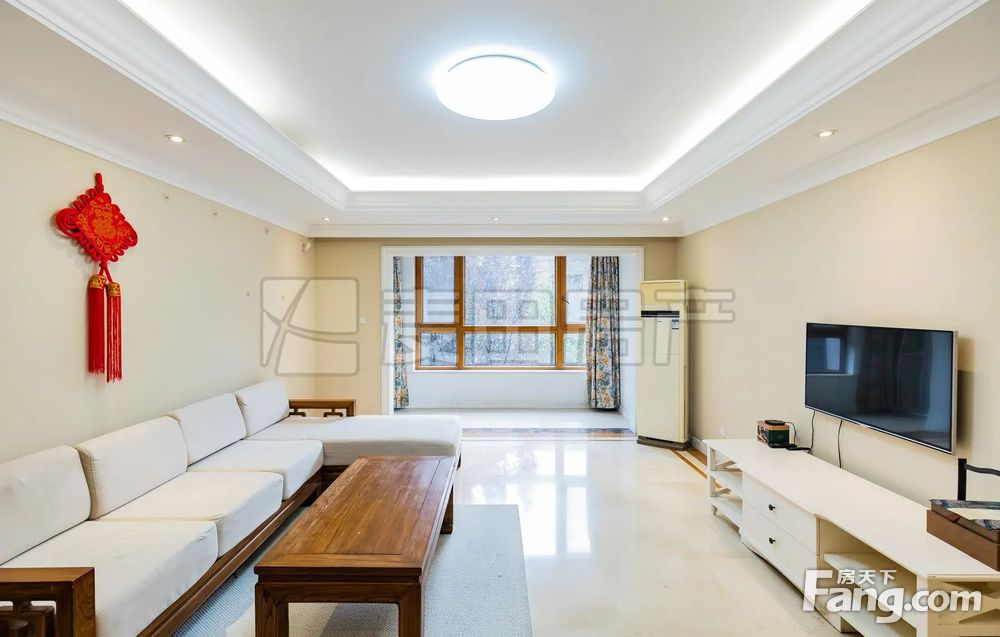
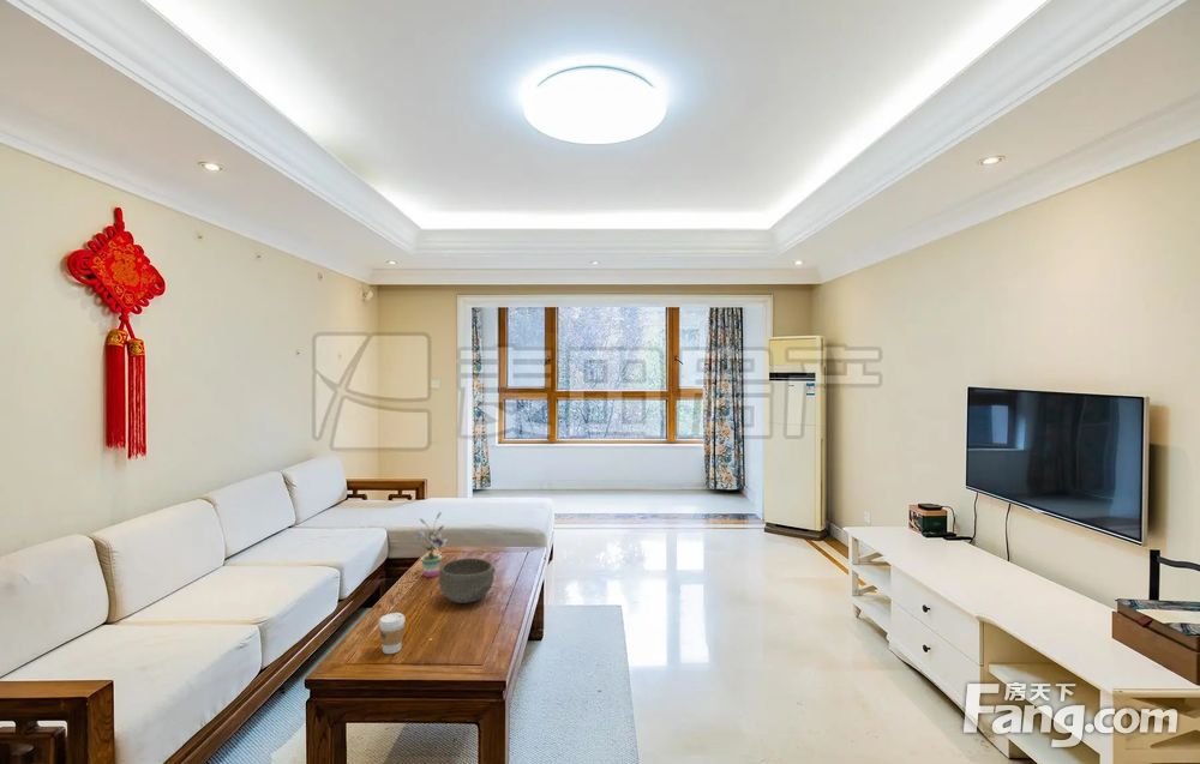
+ coffee cup (391, 632)
+ bowl (467, 582)
+ potted plant (430, 545)
